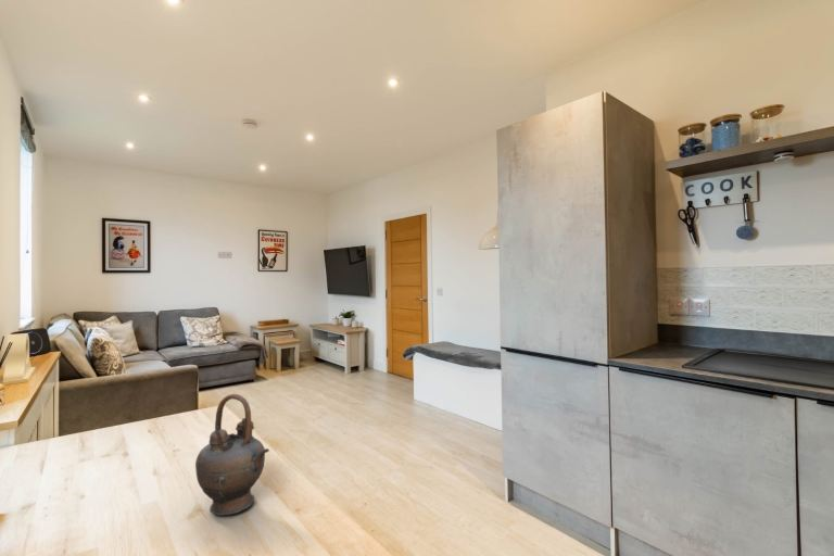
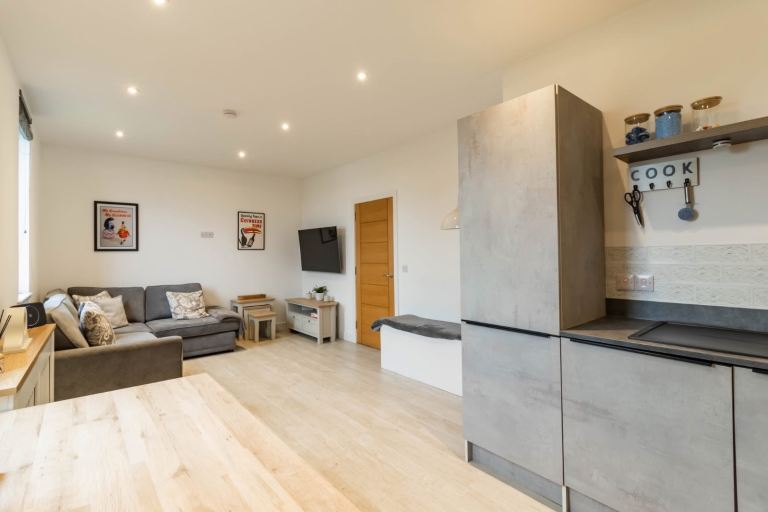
- teapot (237, 451)
